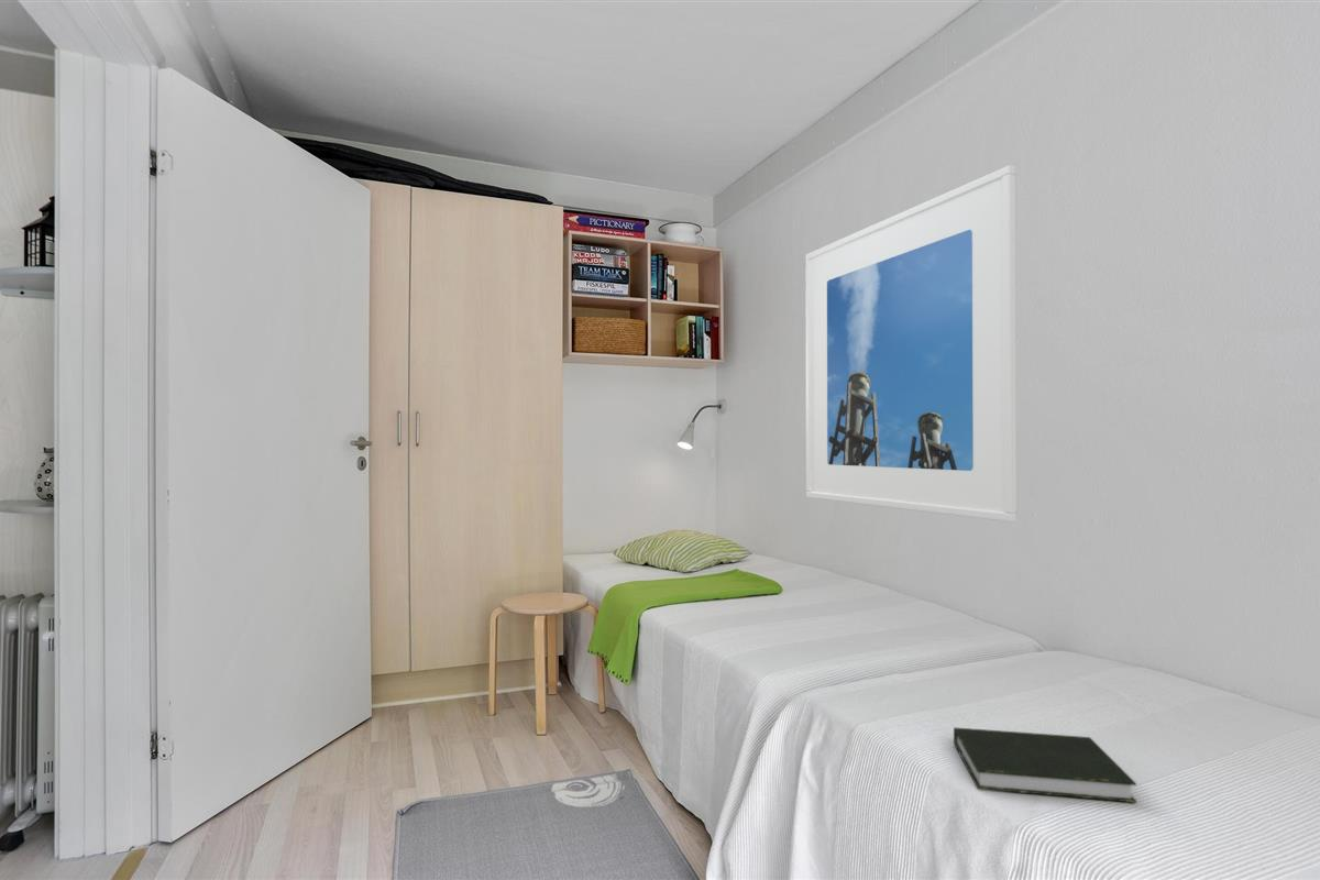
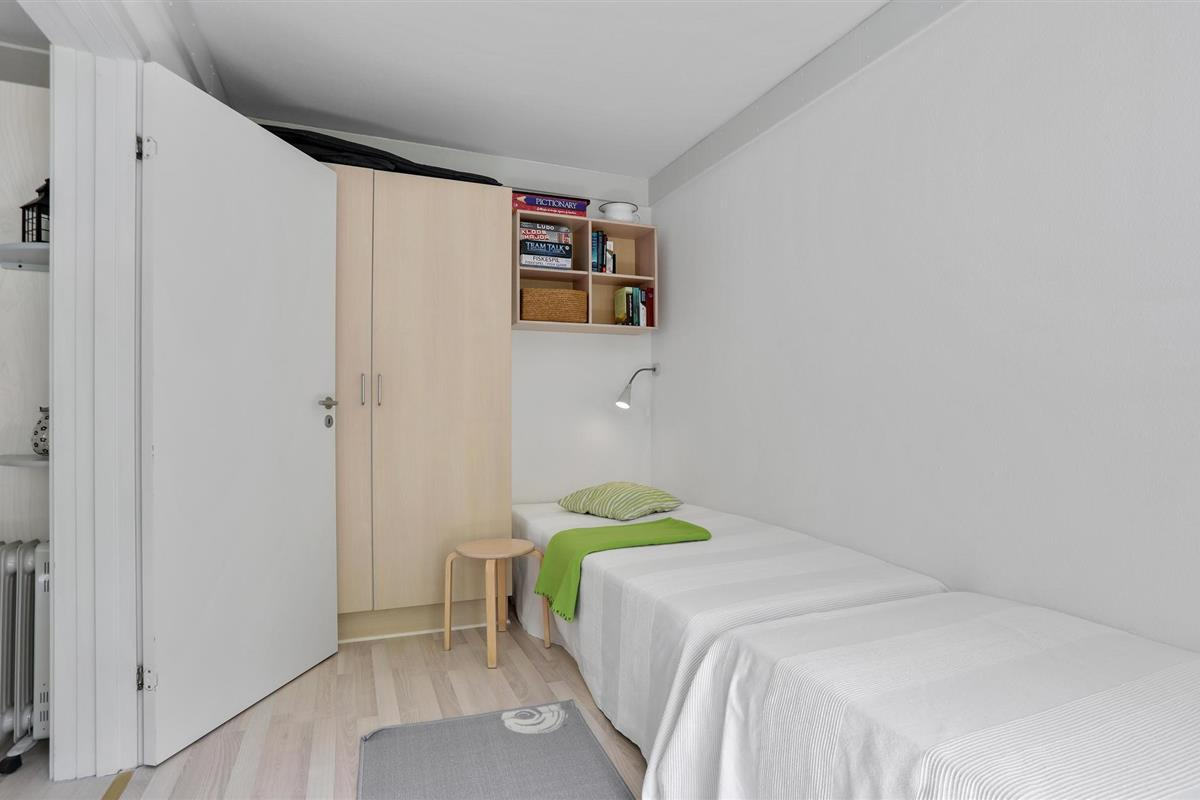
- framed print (891, 362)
- book (1036, 761)
